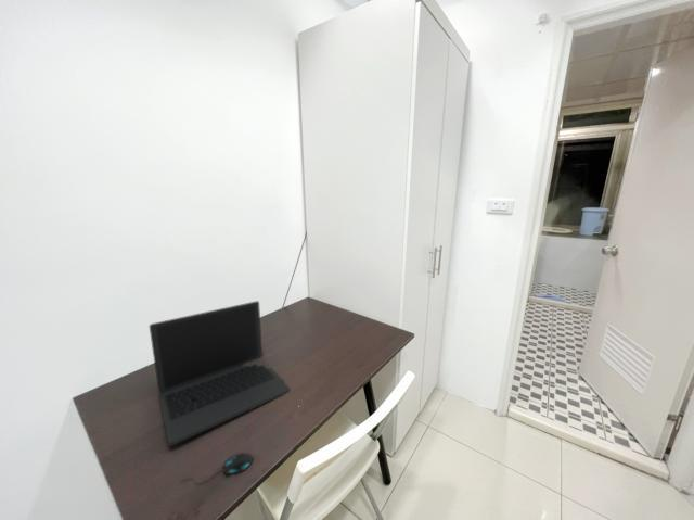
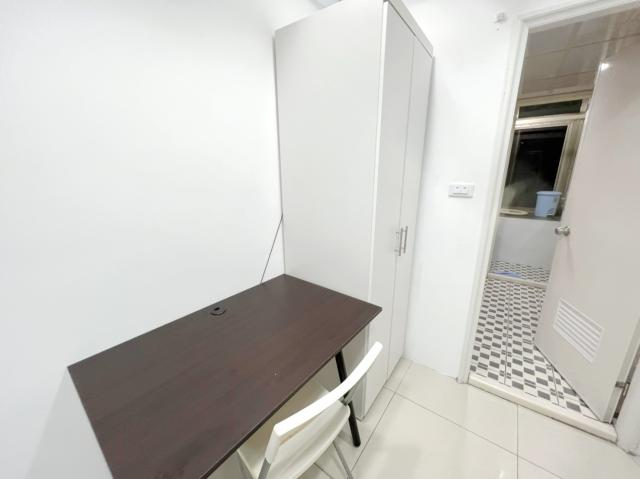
- laptop (222, 359)
- mouse (222, 466)
